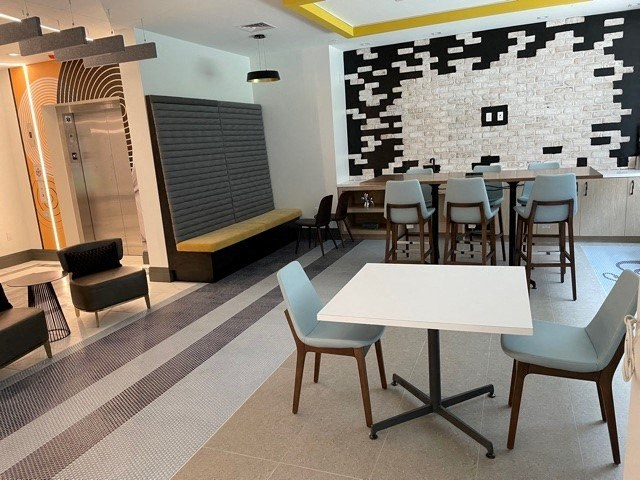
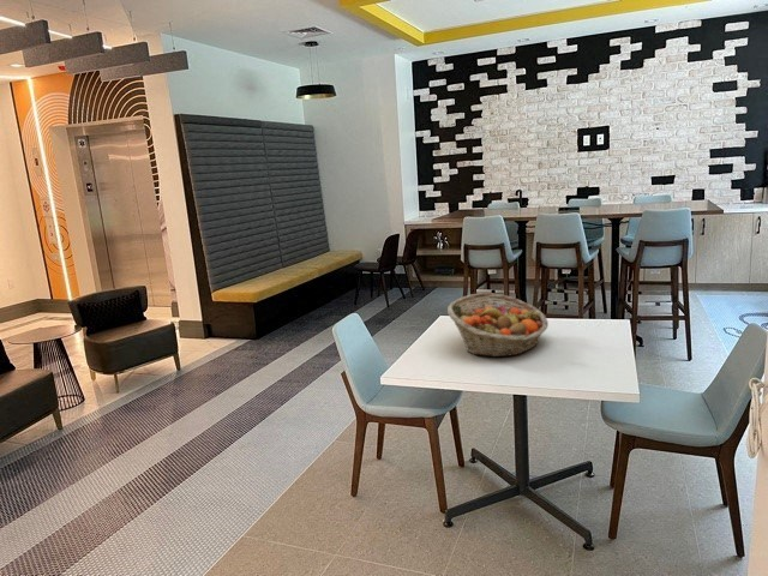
+ fruit basket (497, 323)
